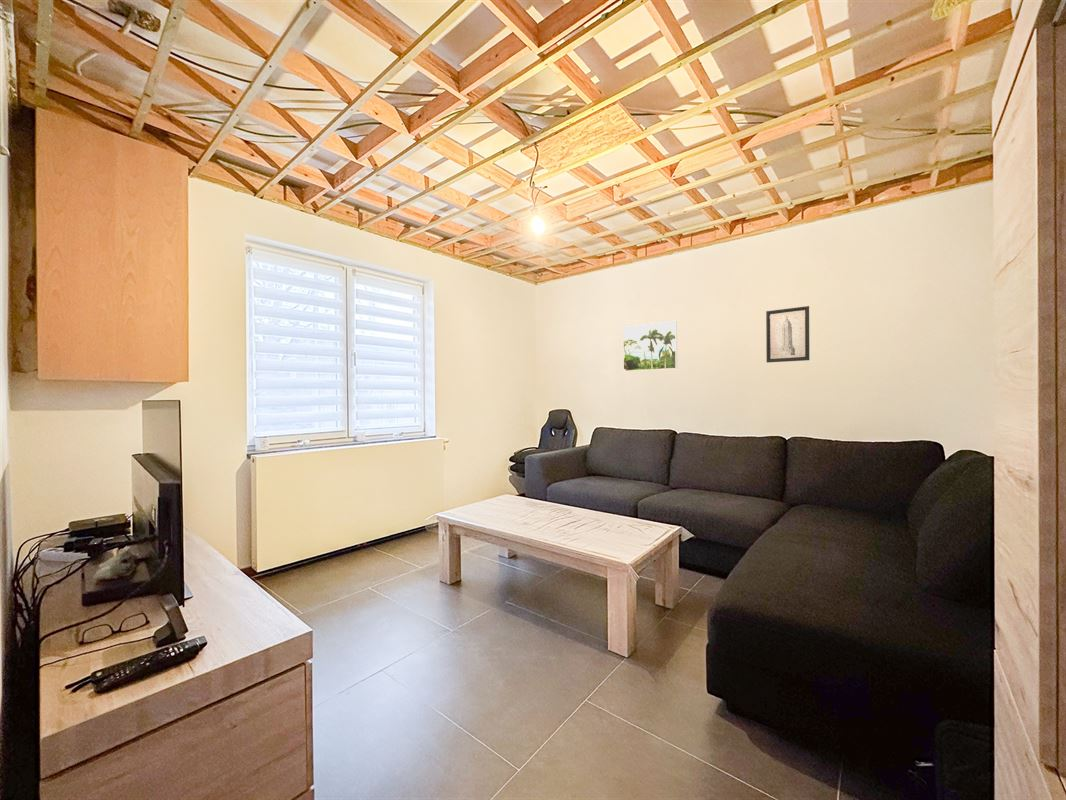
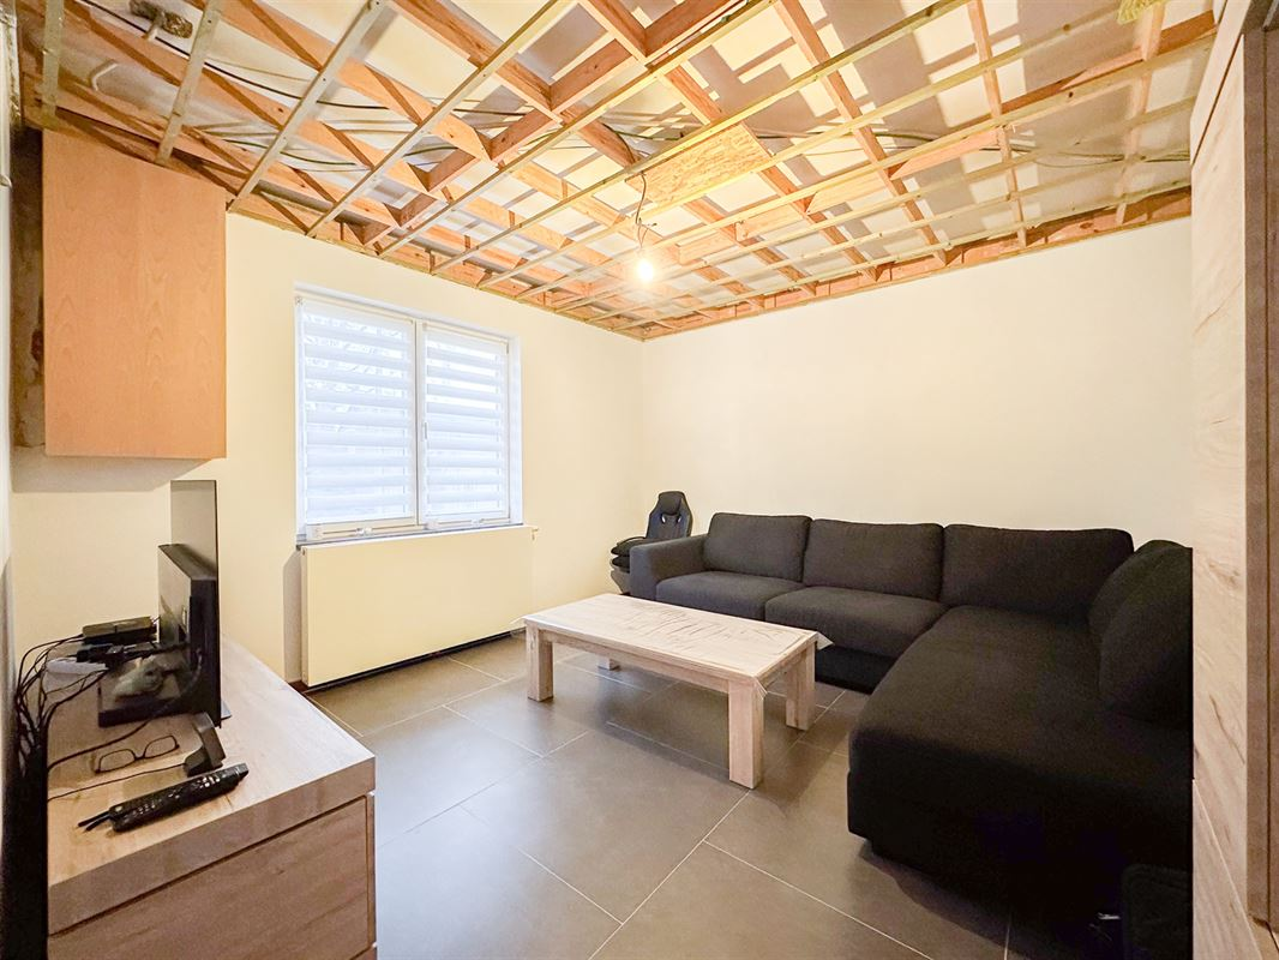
- wall art (787, 335)
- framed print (649, 347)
